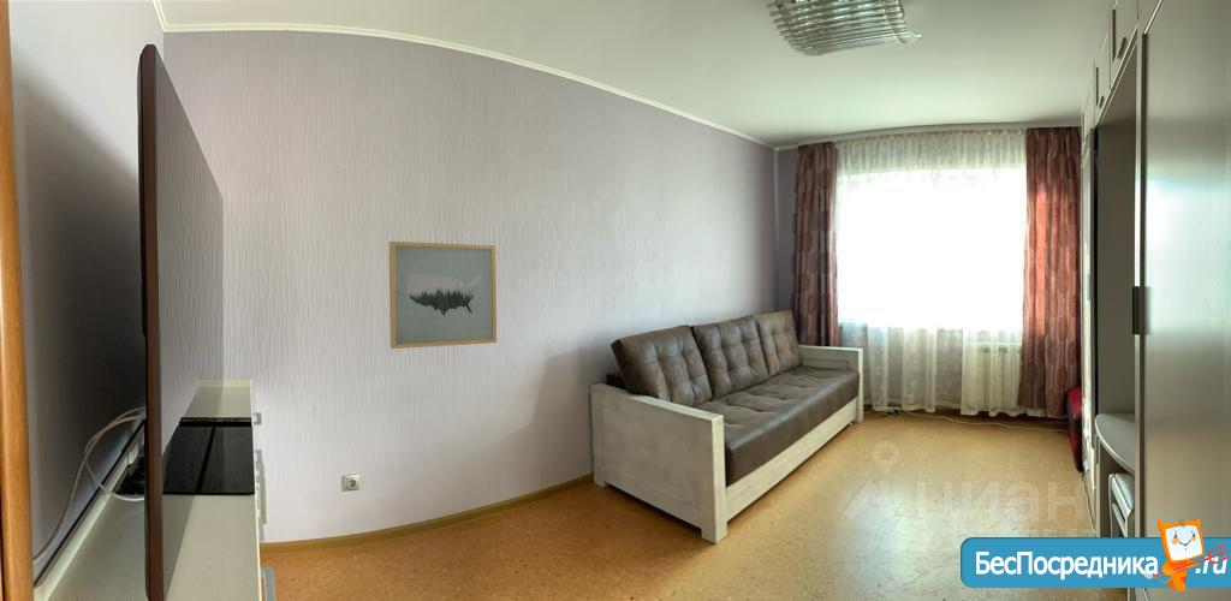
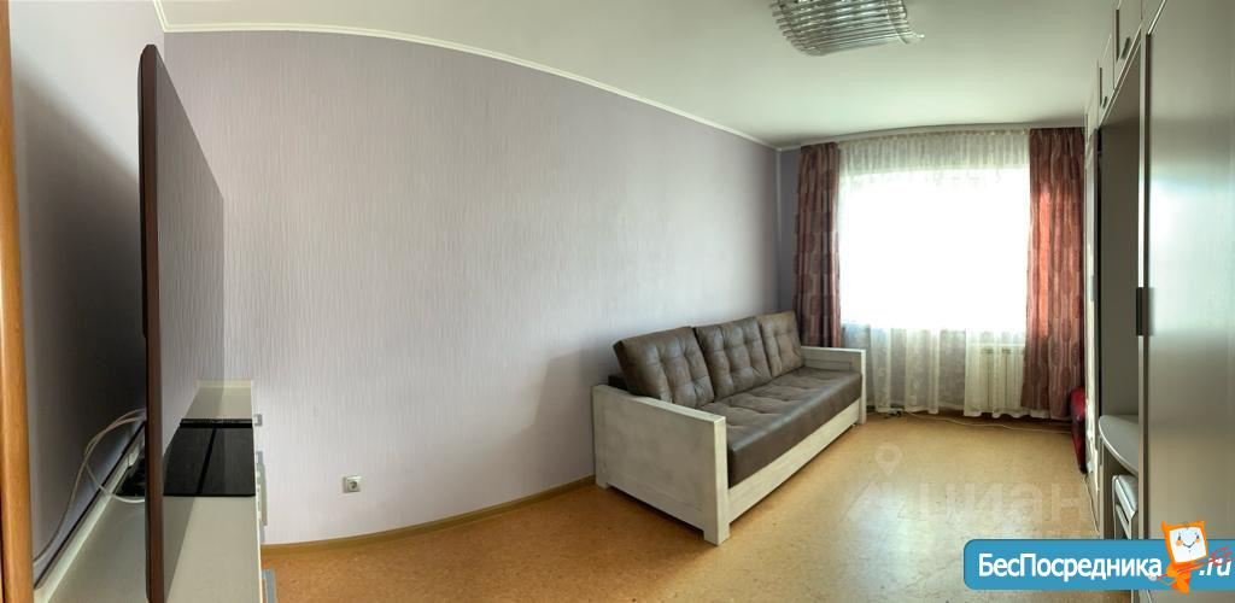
- wall art (445, 294)
